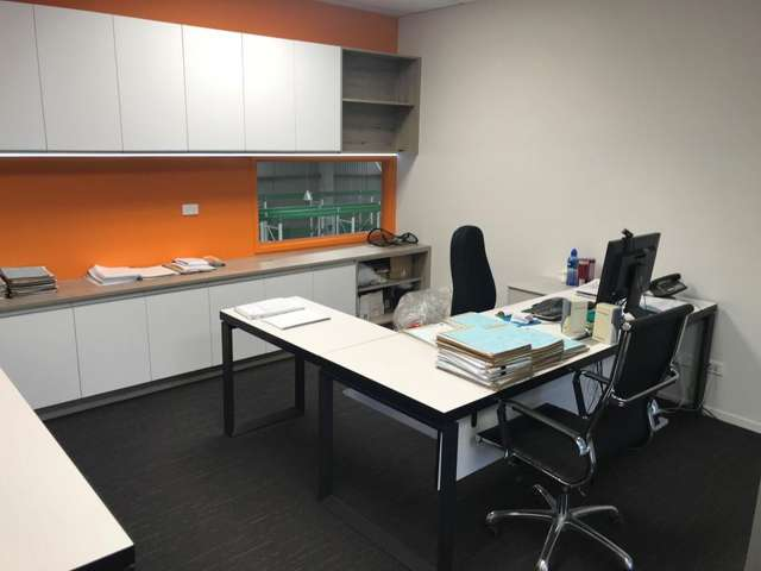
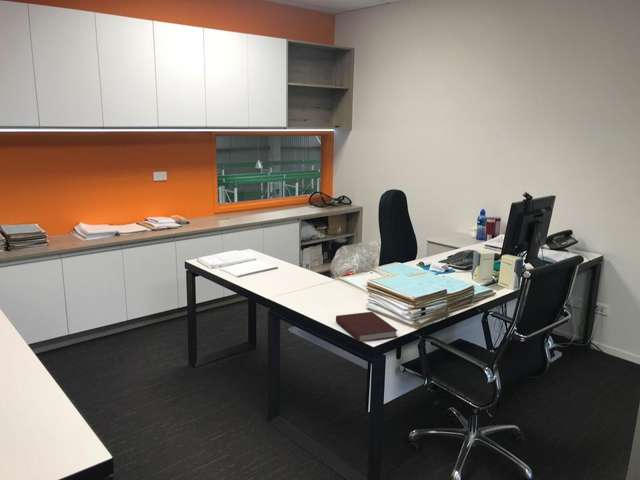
+ notebook (365, 325)
